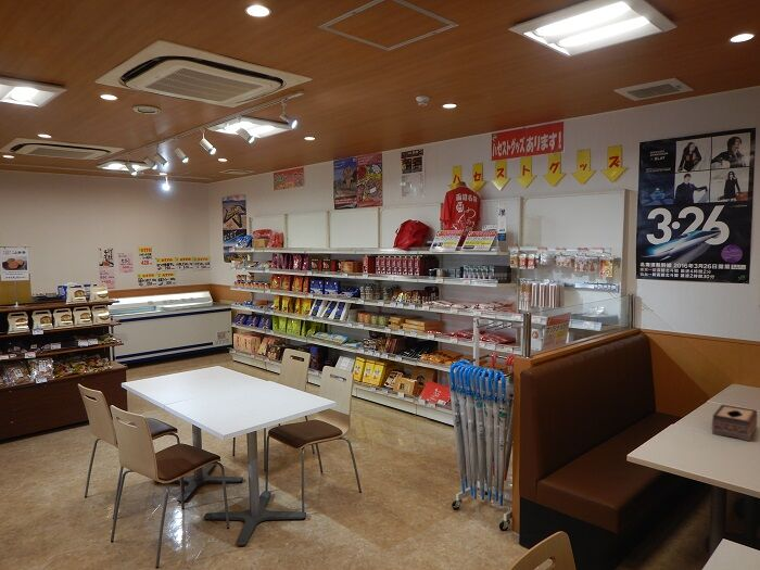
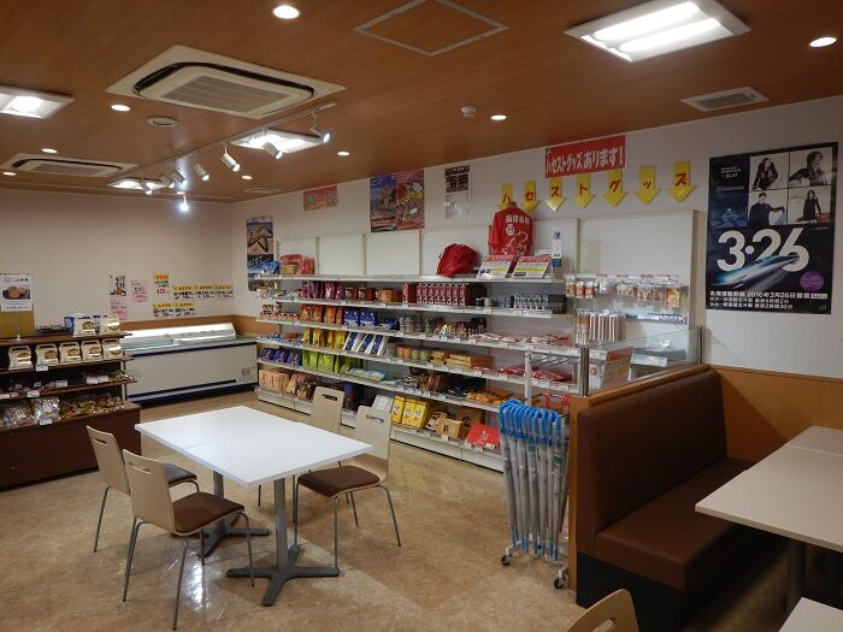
- tissue box (734, 421)
